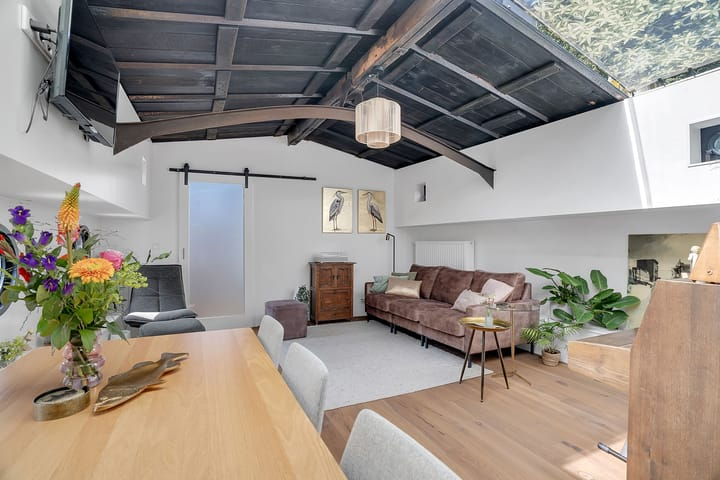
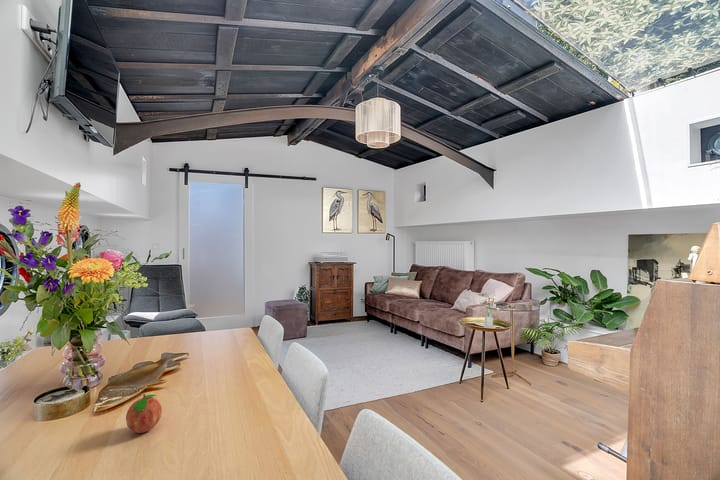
+ fruit (144, 411)
